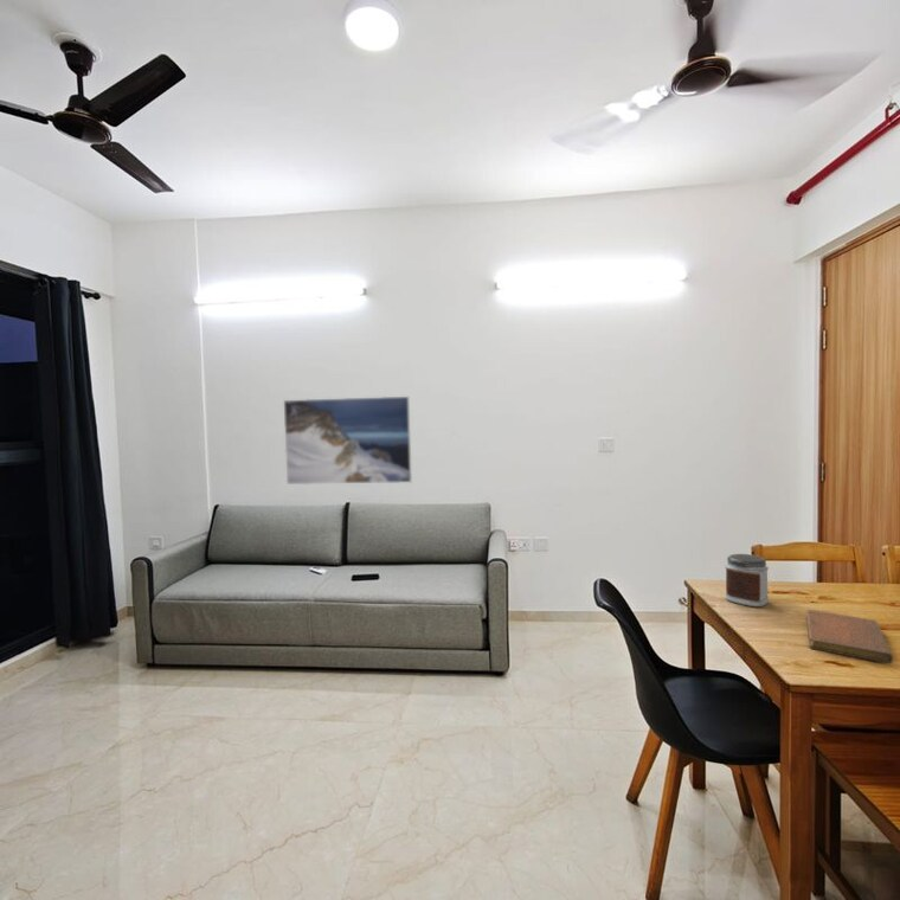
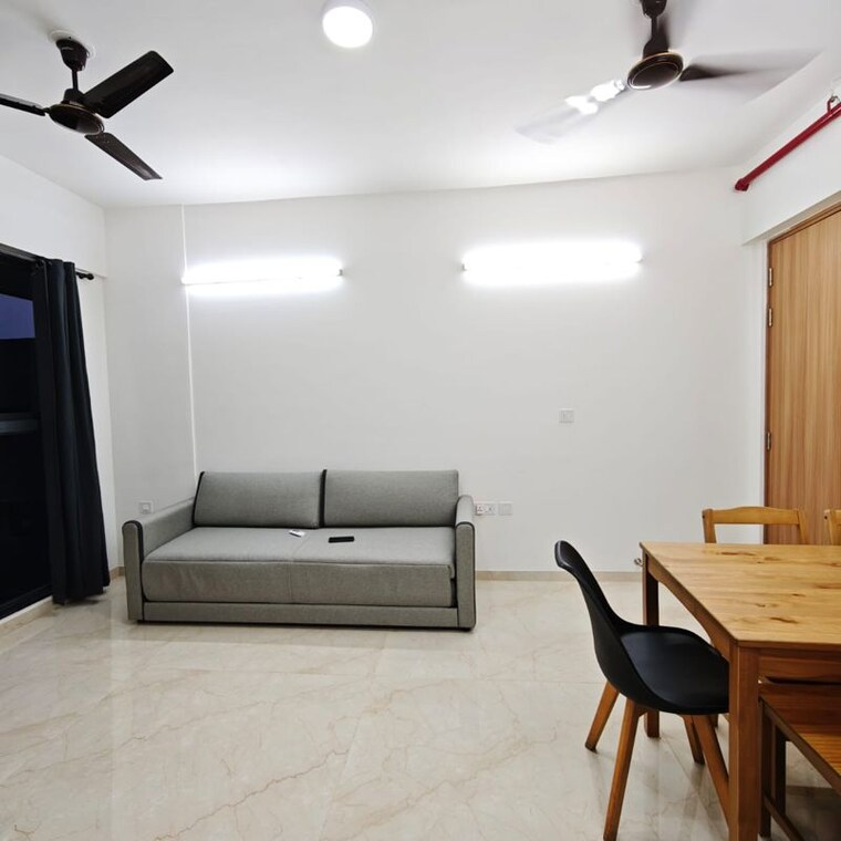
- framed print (347, 441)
- jar (746, 578)
- notebook (844, 634)
